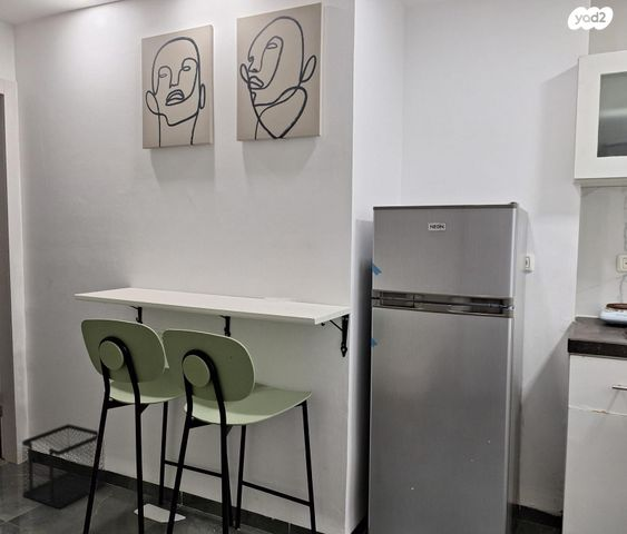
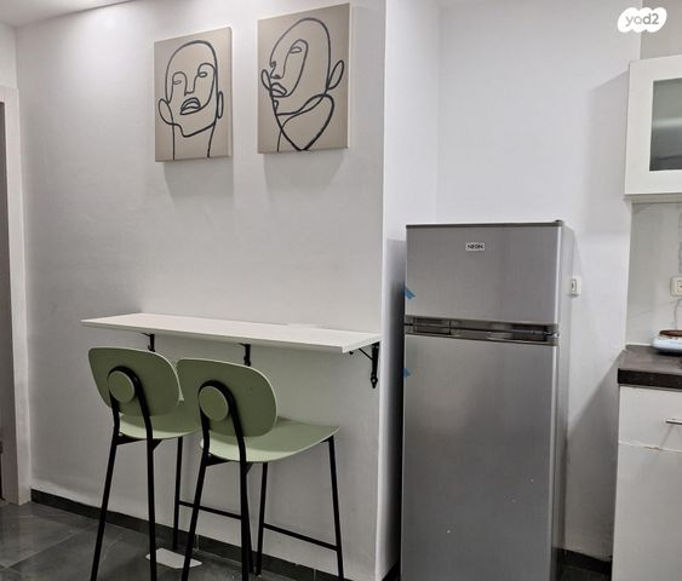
- wastebasket (63, 464)
